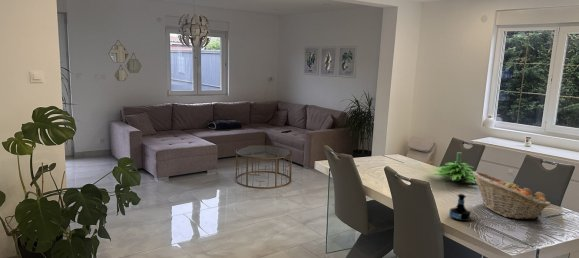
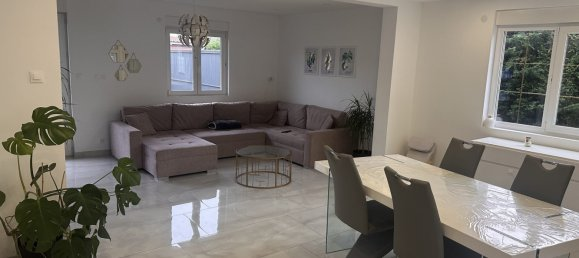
- plant (457, 166)
- tequila bottle (460, 206)
- fruit basket (508, 193)
